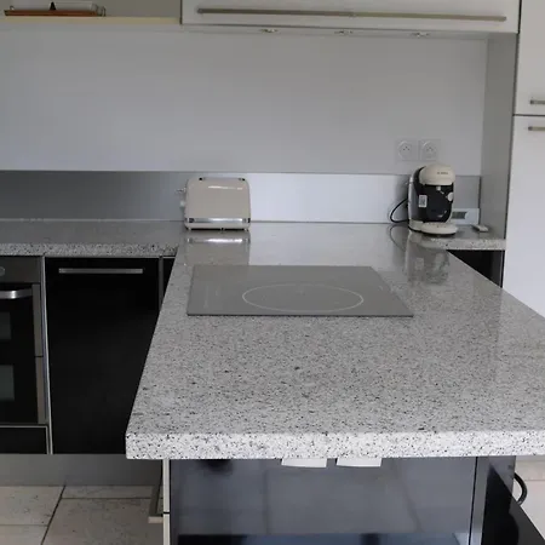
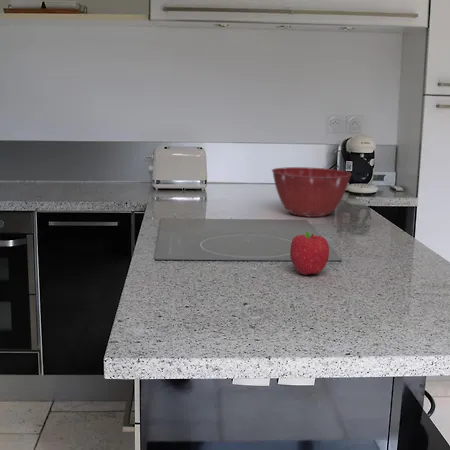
+ mixing bowl (310, 192)
+ fruit (309, 252)
